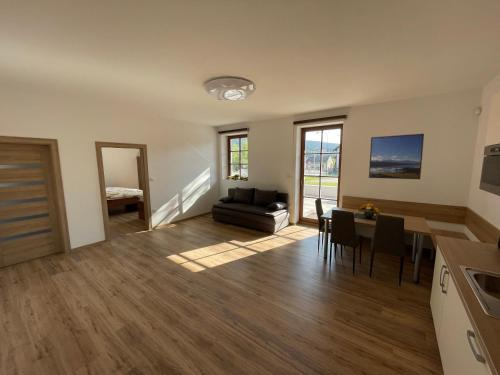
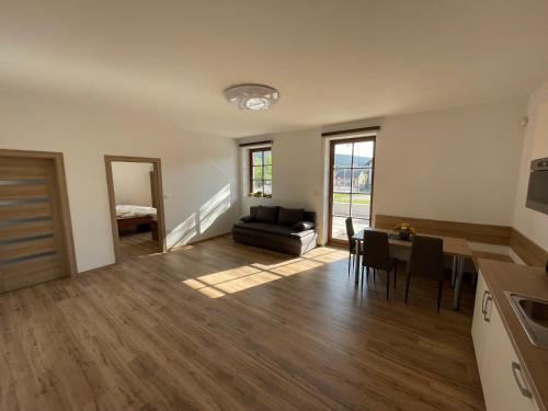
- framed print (394, 157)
